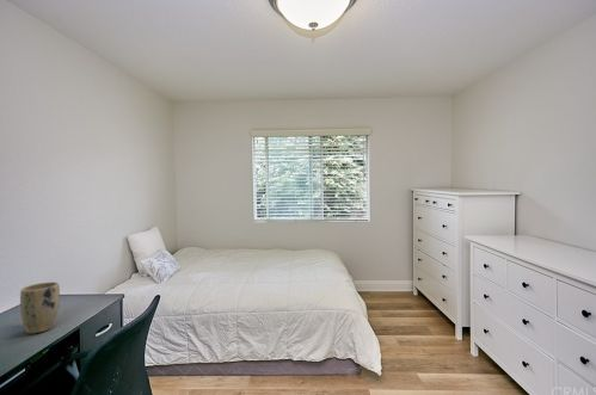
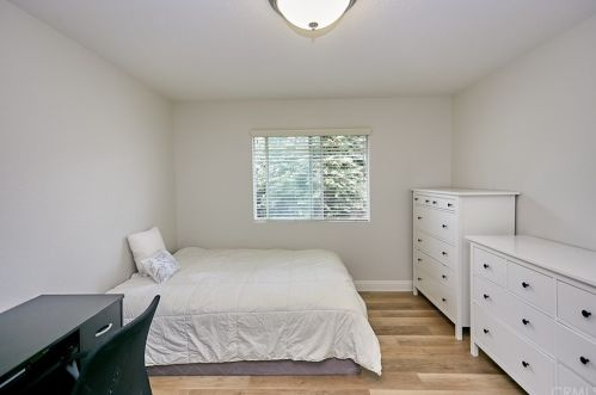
- plant pot (41, 307)
